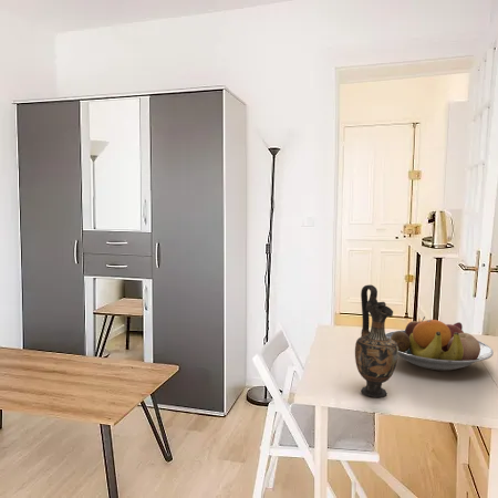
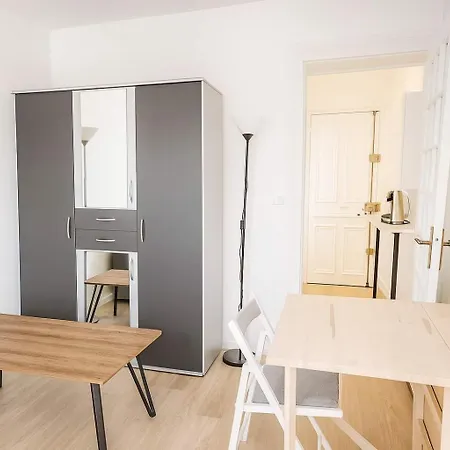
- vase (375, 340)
- fruit bowl (434, 339)
